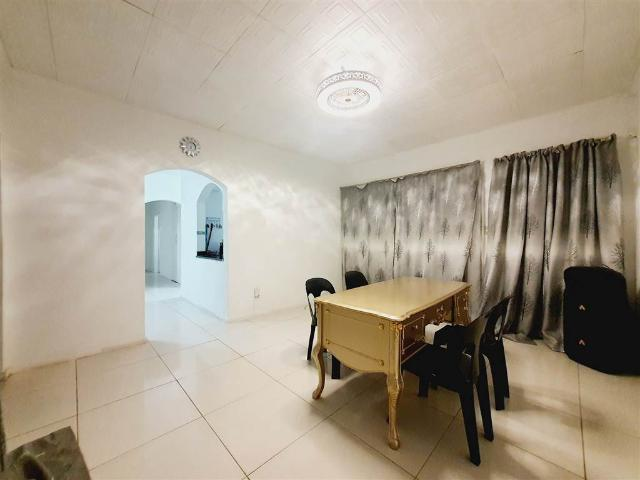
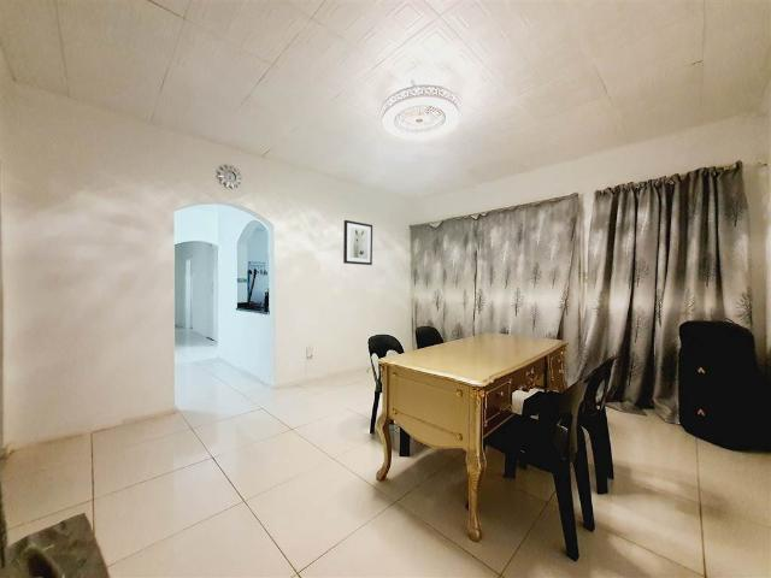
+ wall art (358, 243)
